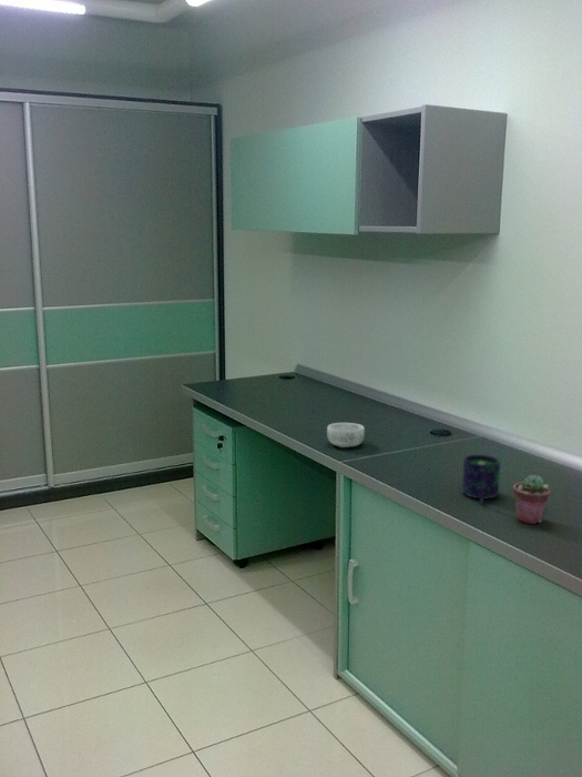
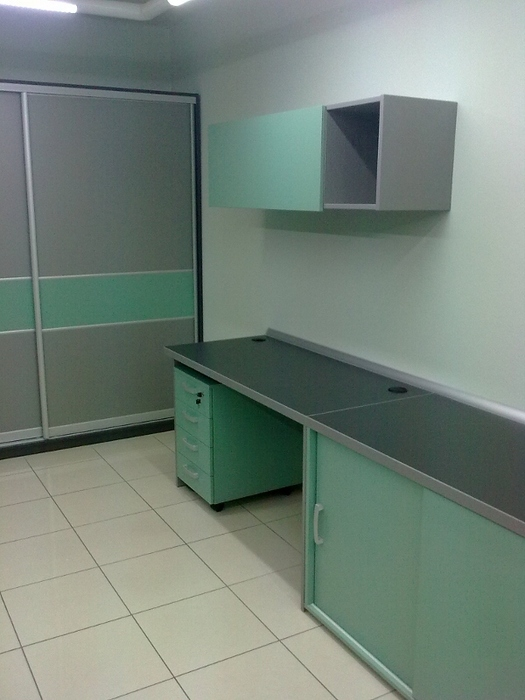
- decorative bowl (347, 434)
- mug (479, 480)
- potted succulent (530, 497)
